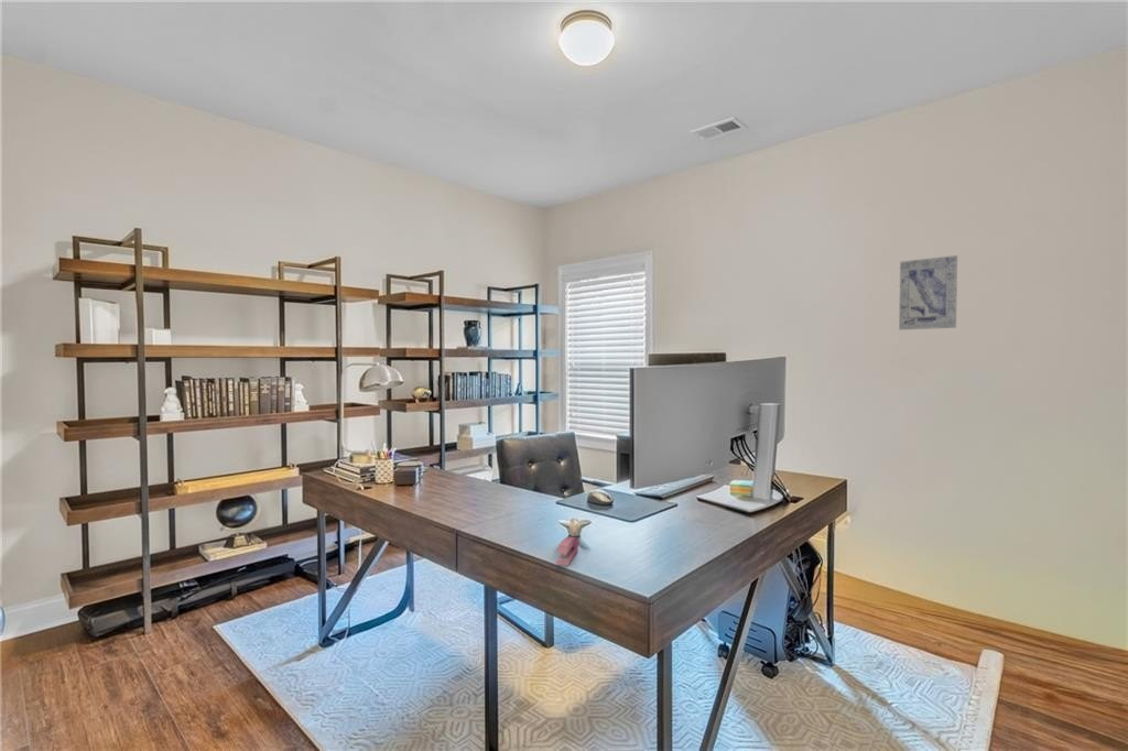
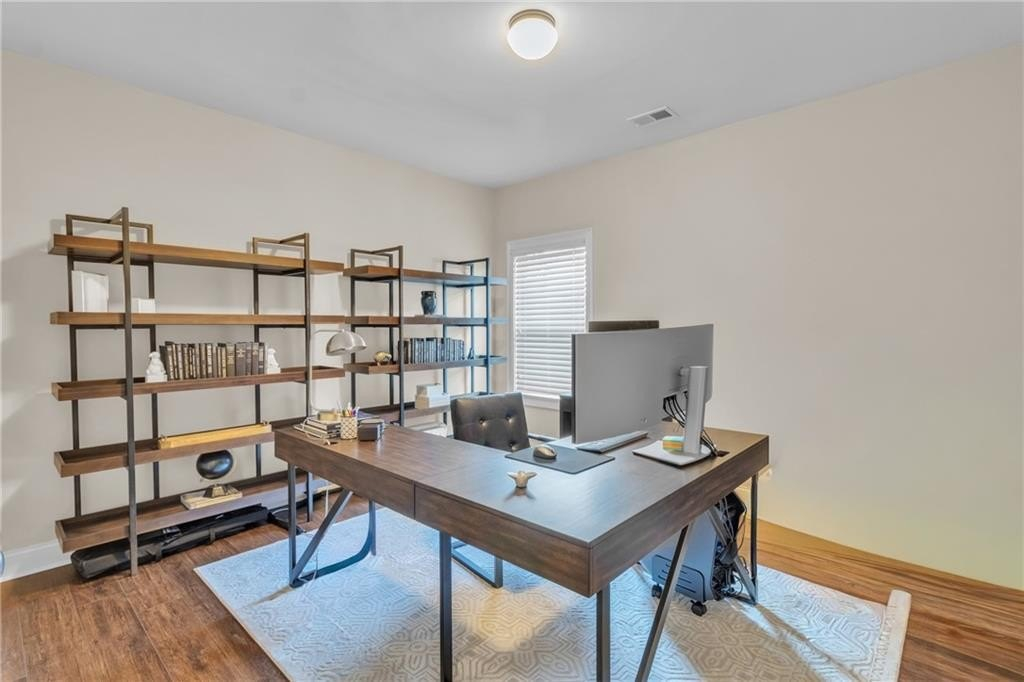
- wall art (926, 293)
- stapler (567, 547)
